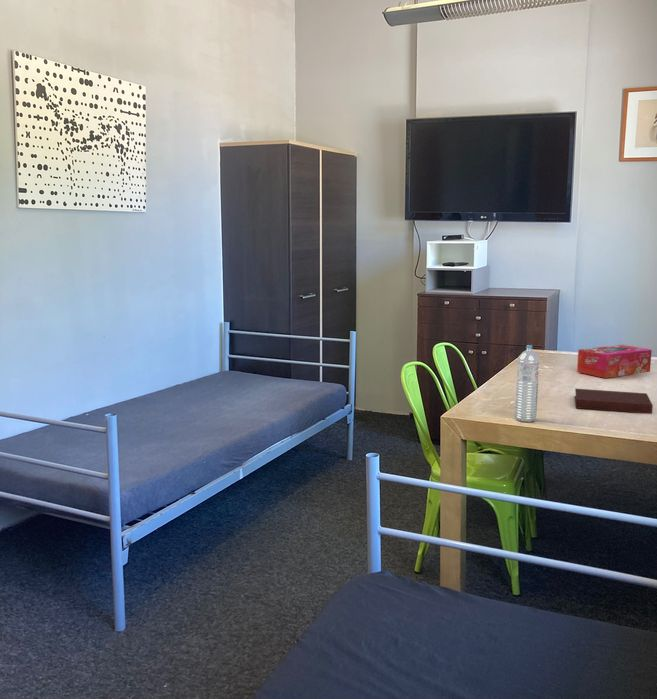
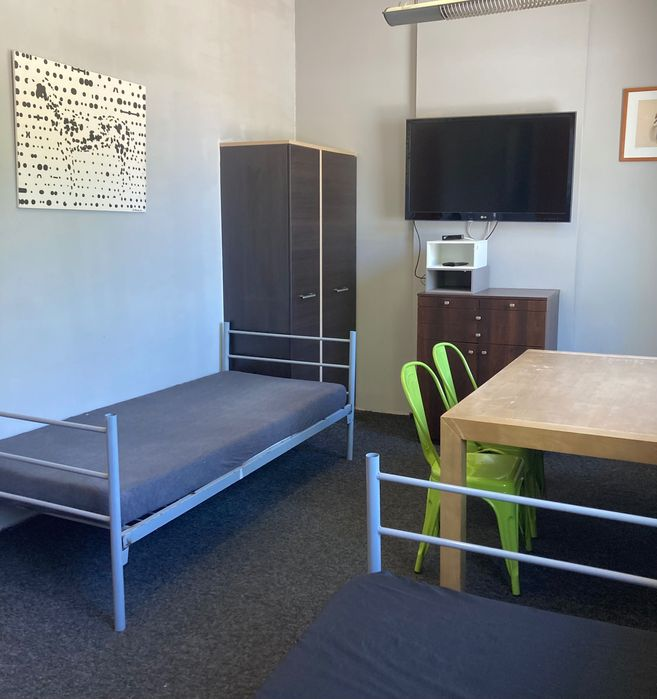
- notebook (611, 400)
- water bottle (527, 382)
- tissue box (614, 360)
